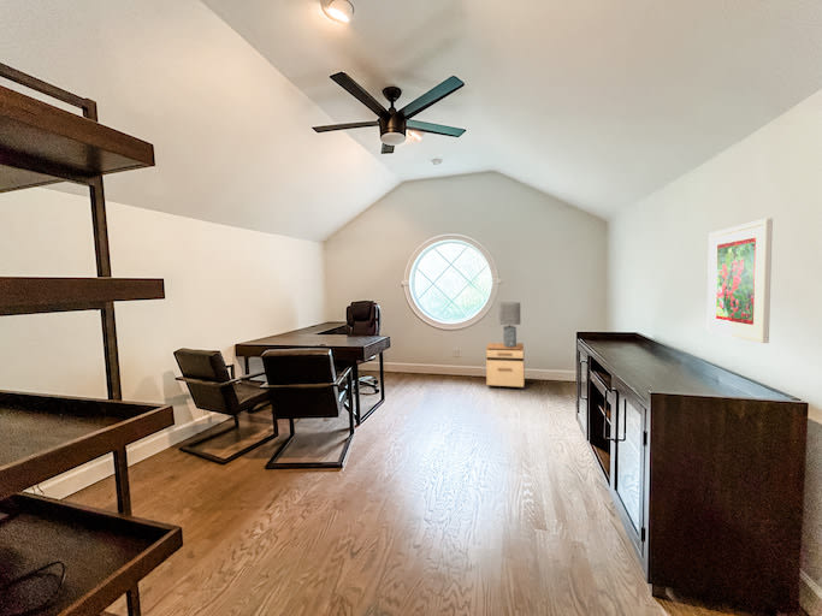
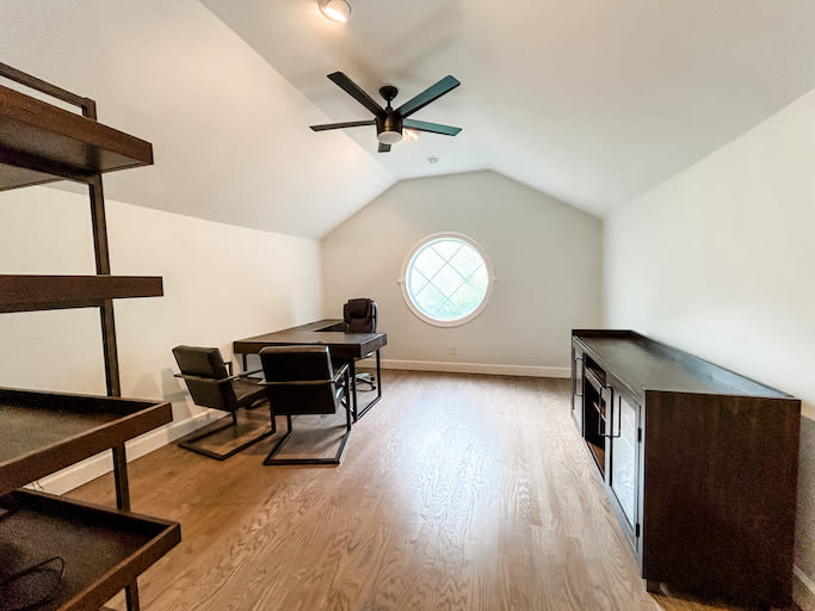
- filing cabinet (504, 365)
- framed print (734, 282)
- lamp (509, 324)
